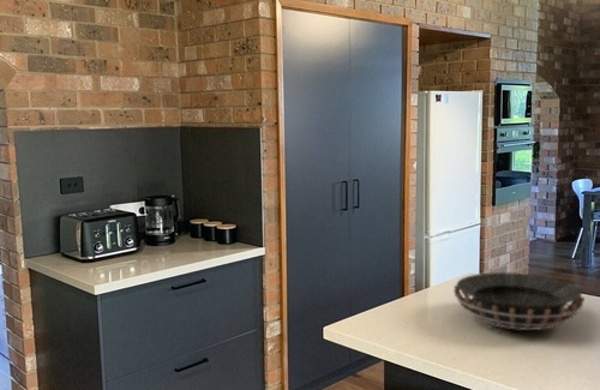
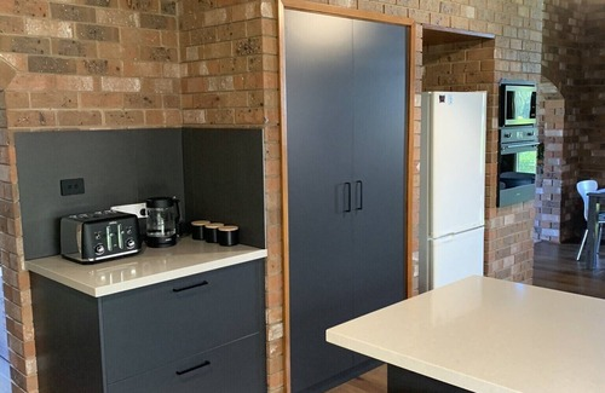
- decorative bowl (516, 304)
